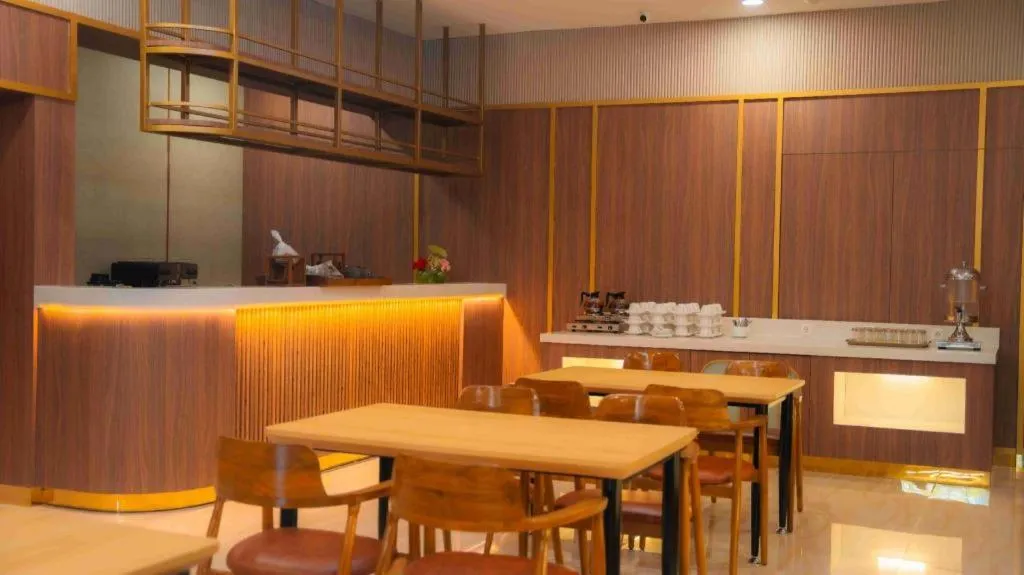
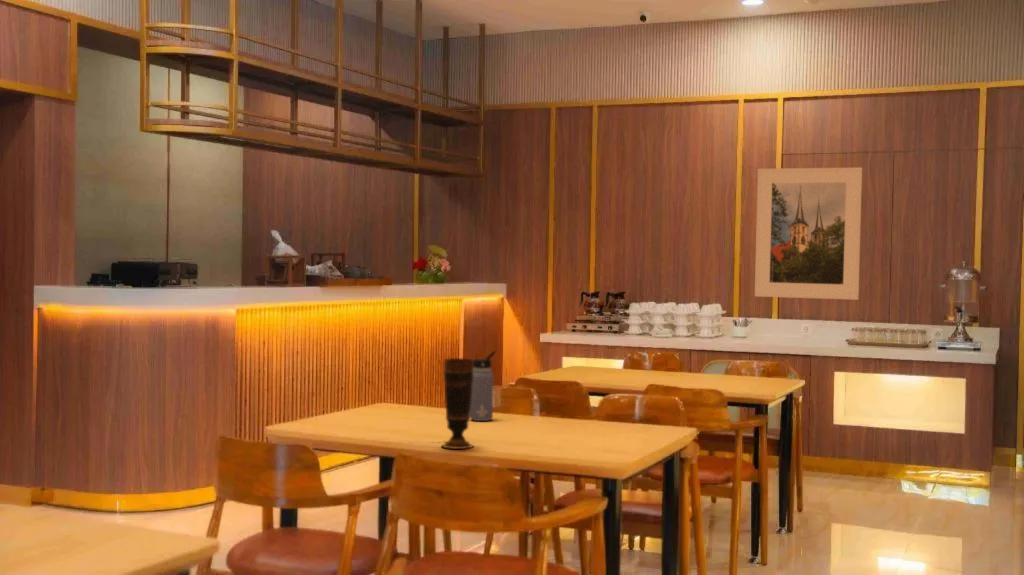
+ vase (458, 402)
+ water bottle (483, 385)
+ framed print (807, 233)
